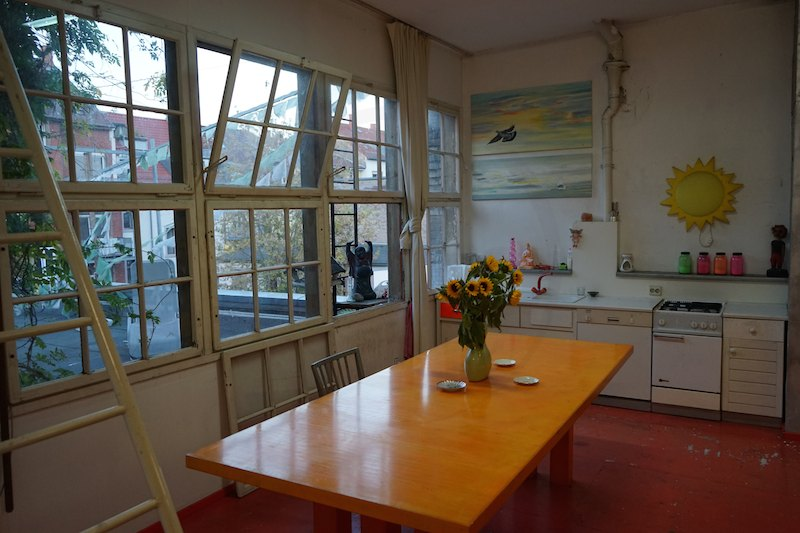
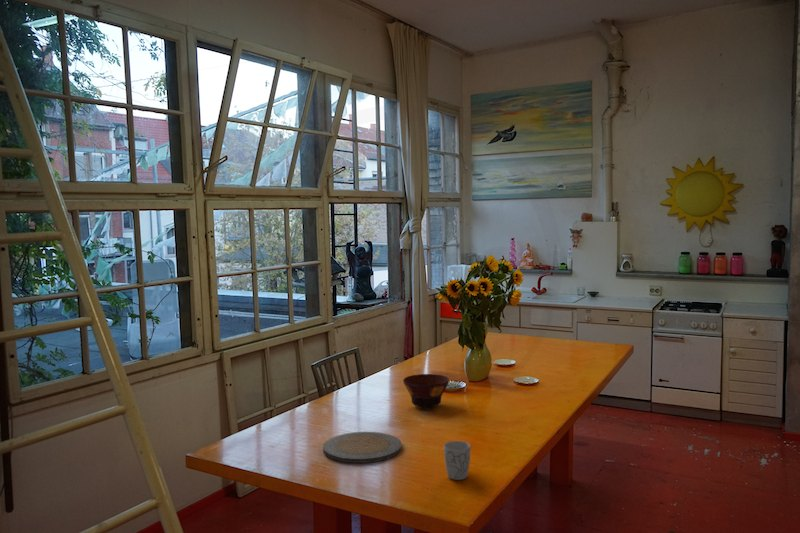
+ plate (362, 446)
+ bowl (426, 392)
+ mug (459, 459)
